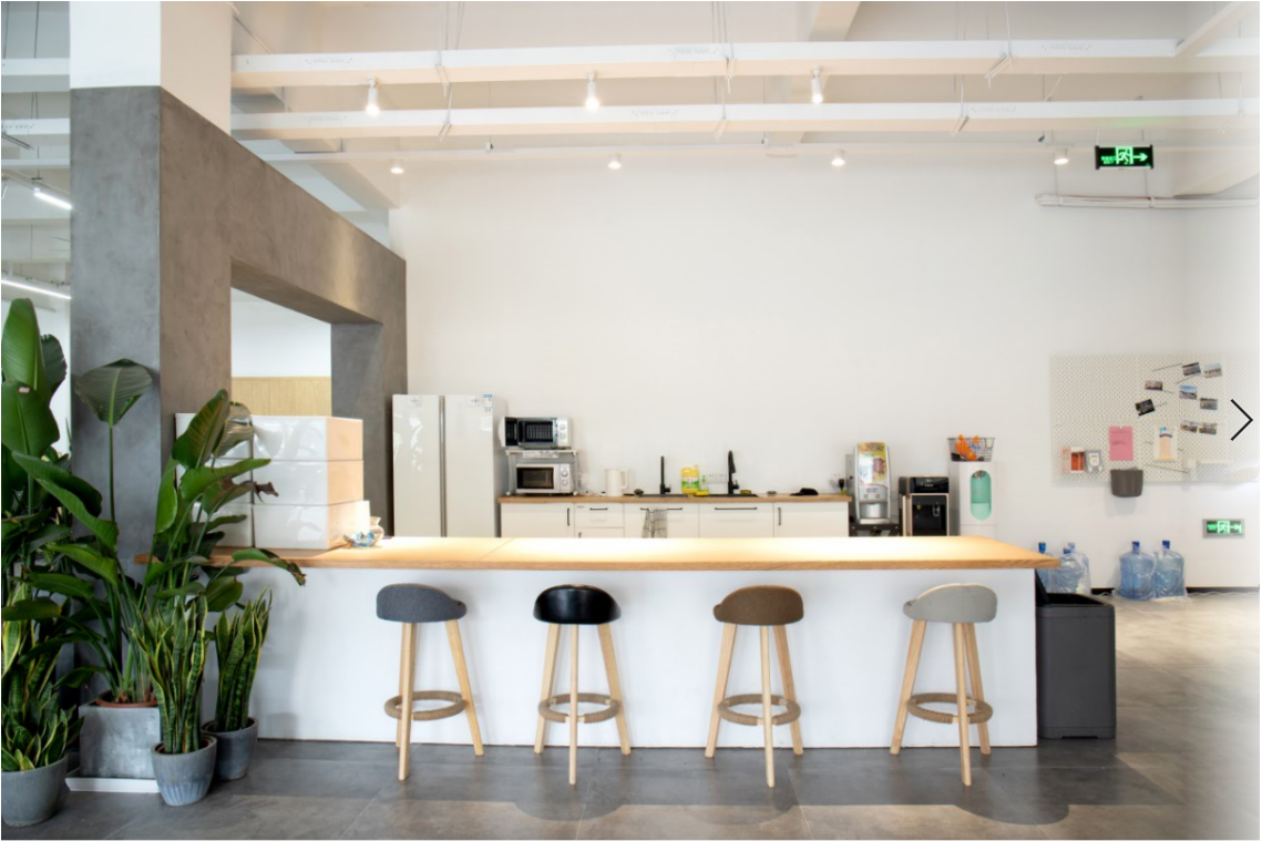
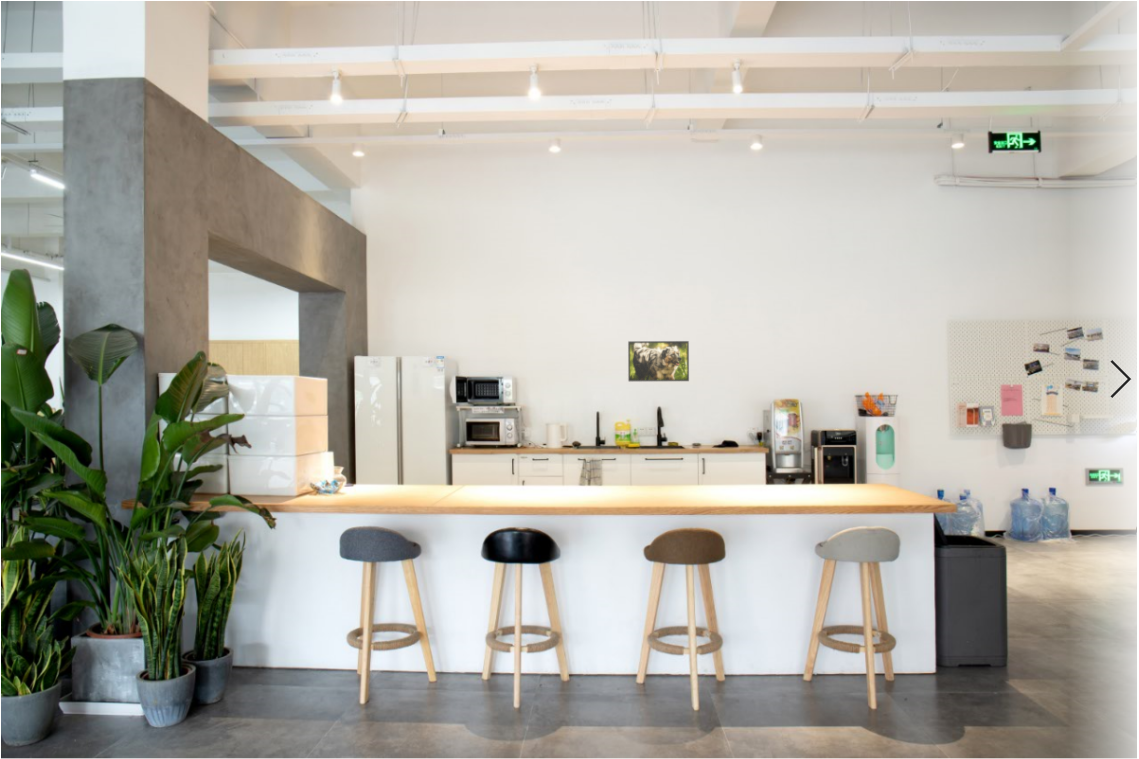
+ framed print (658, 361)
